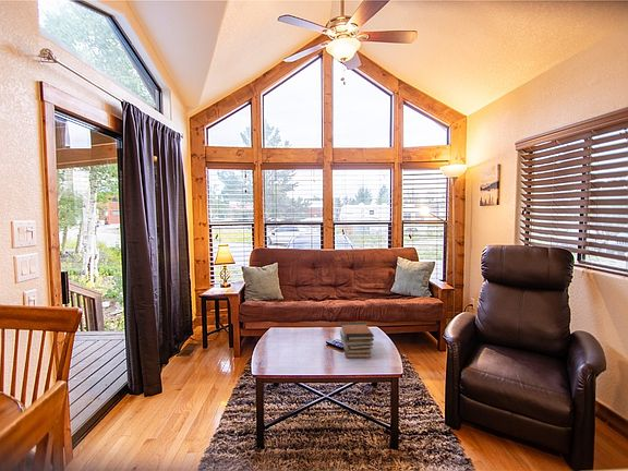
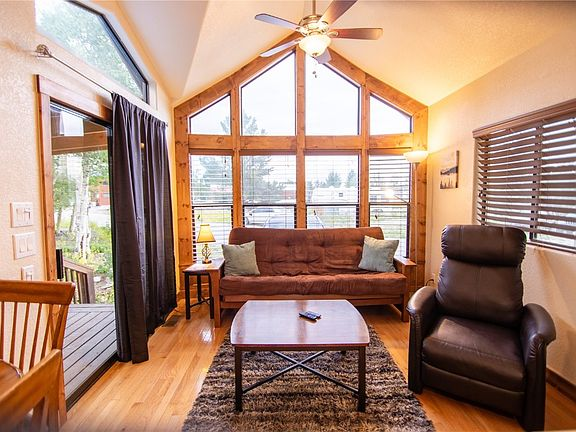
- book stack (355, 339)
